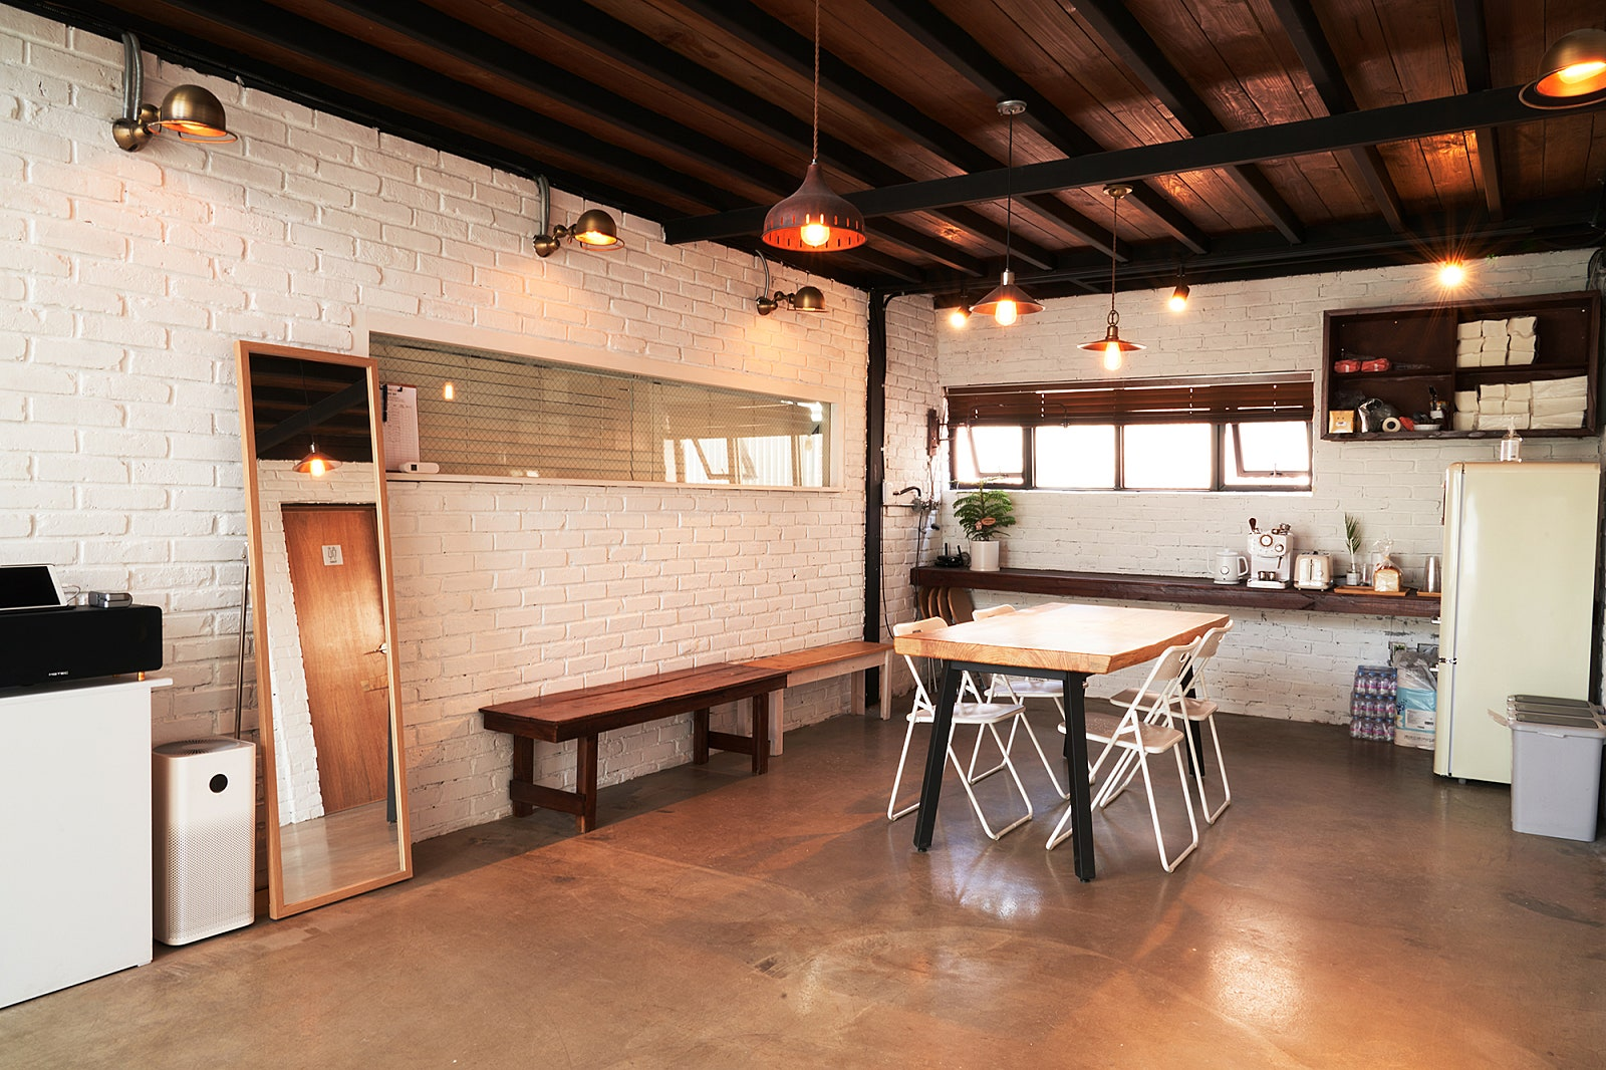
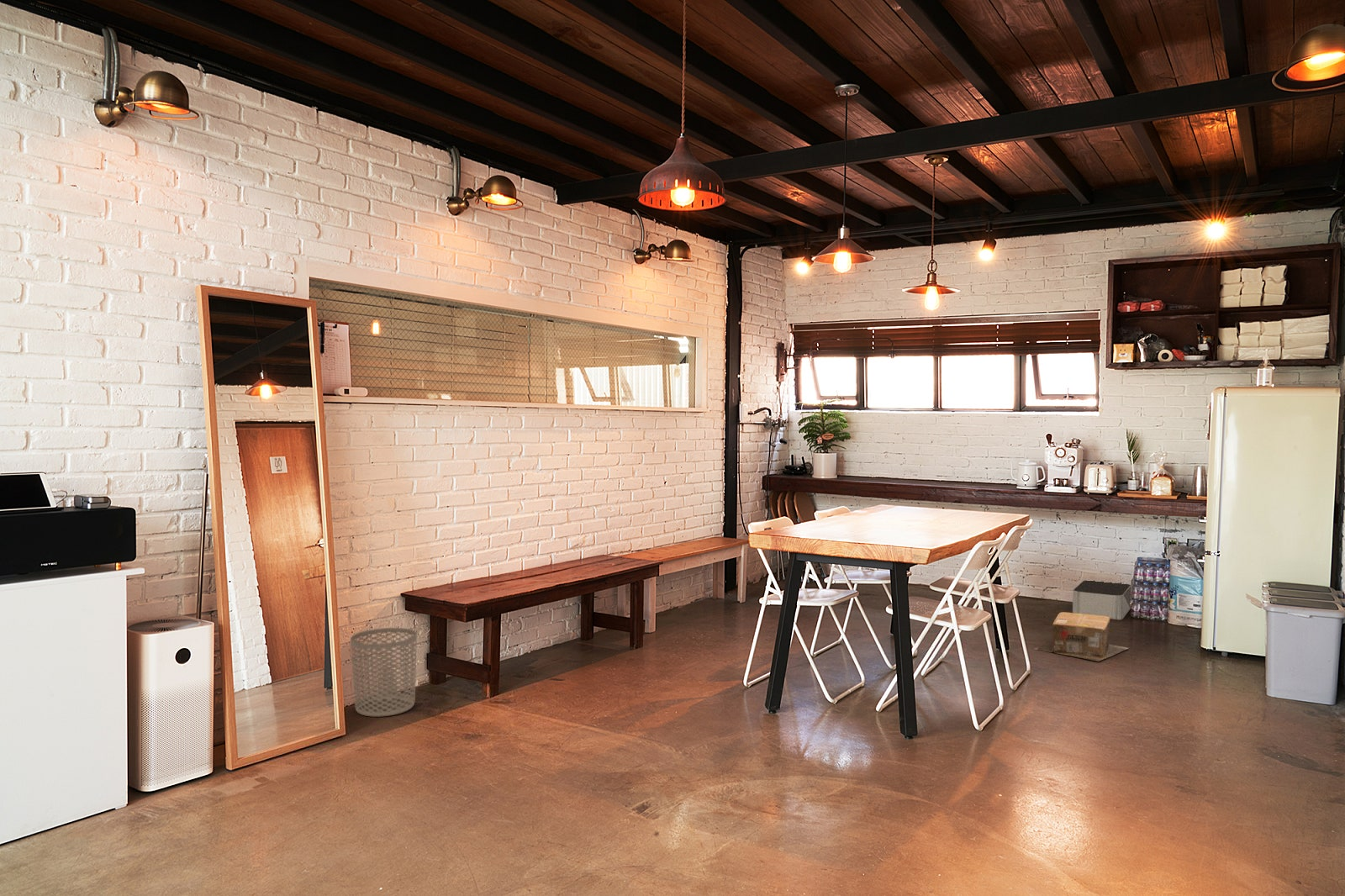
+ storage bin (1102, 598)
+ cardboard box (1081, 634)
+ waste bin (384, 672)
